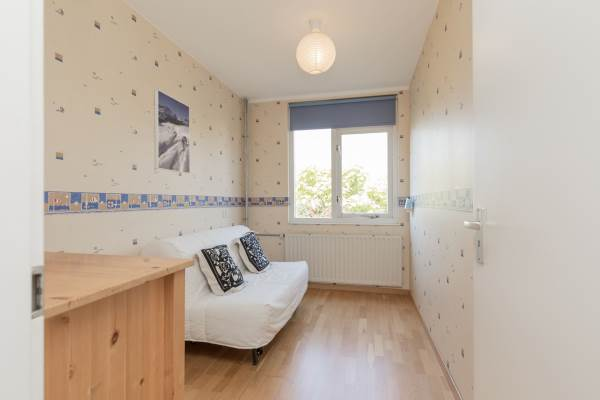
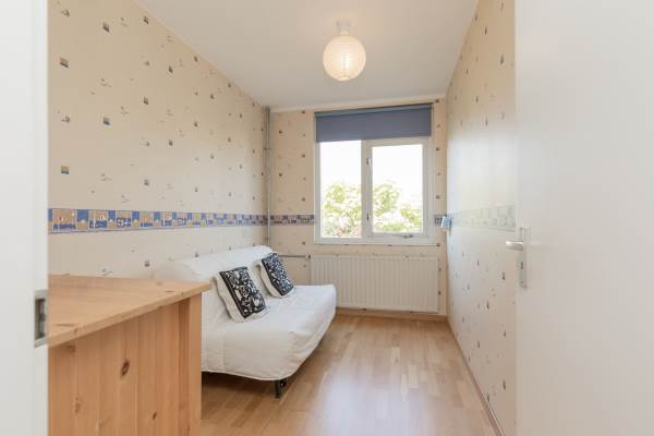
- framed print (173, 134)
